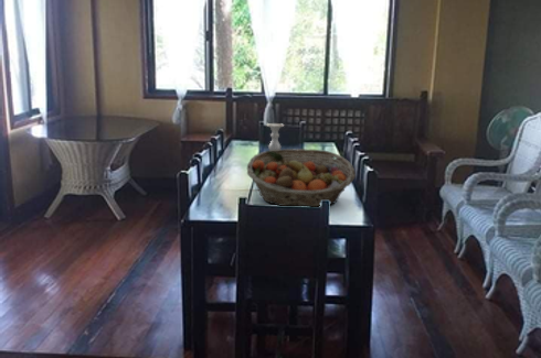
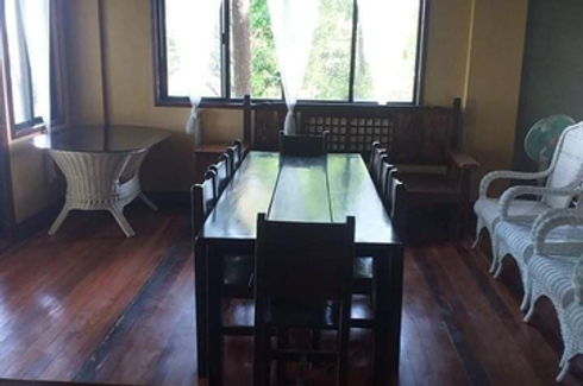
- fruit basket (300, 176)
- candle holder (274, 144)
